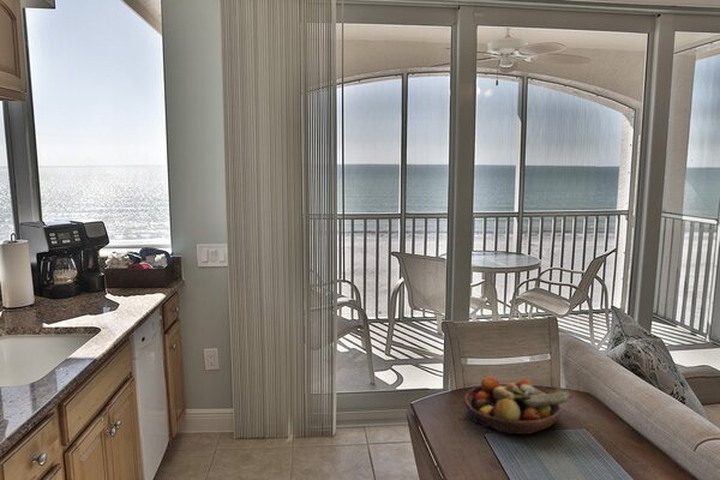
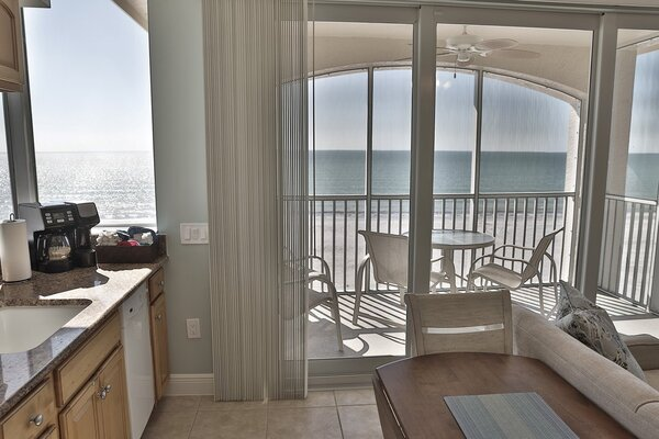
- fruit bowl (512, 397)
